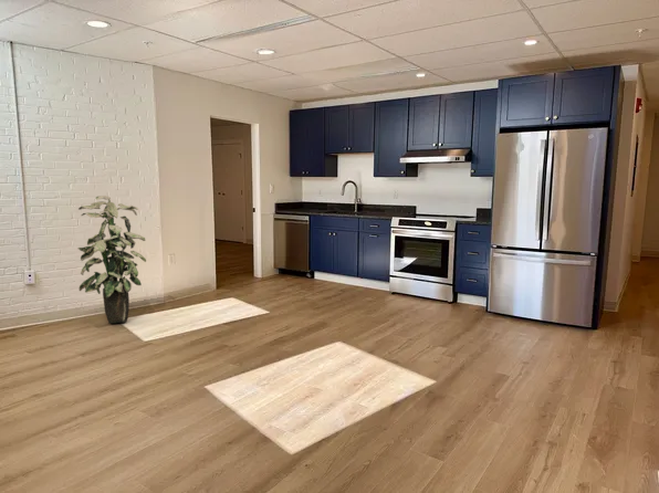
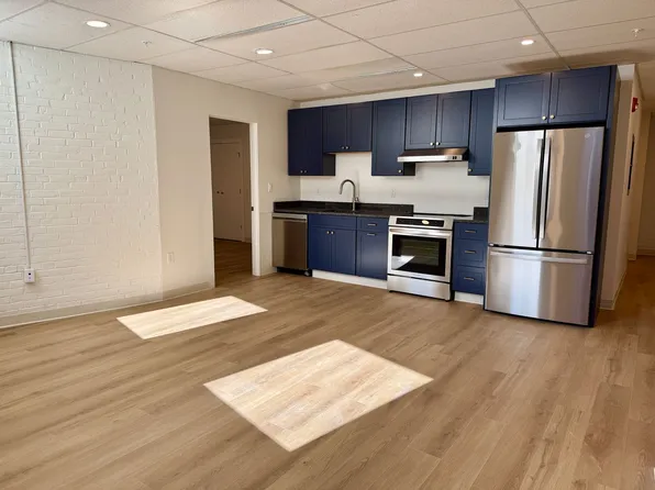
- indoor plant (109, 259)
